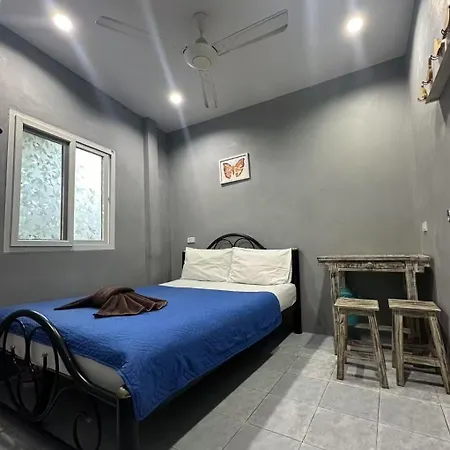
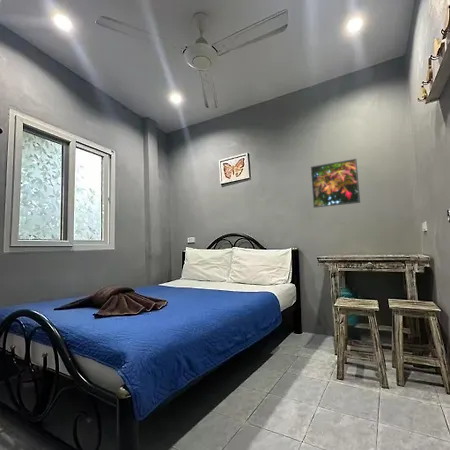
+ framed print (334, 183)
